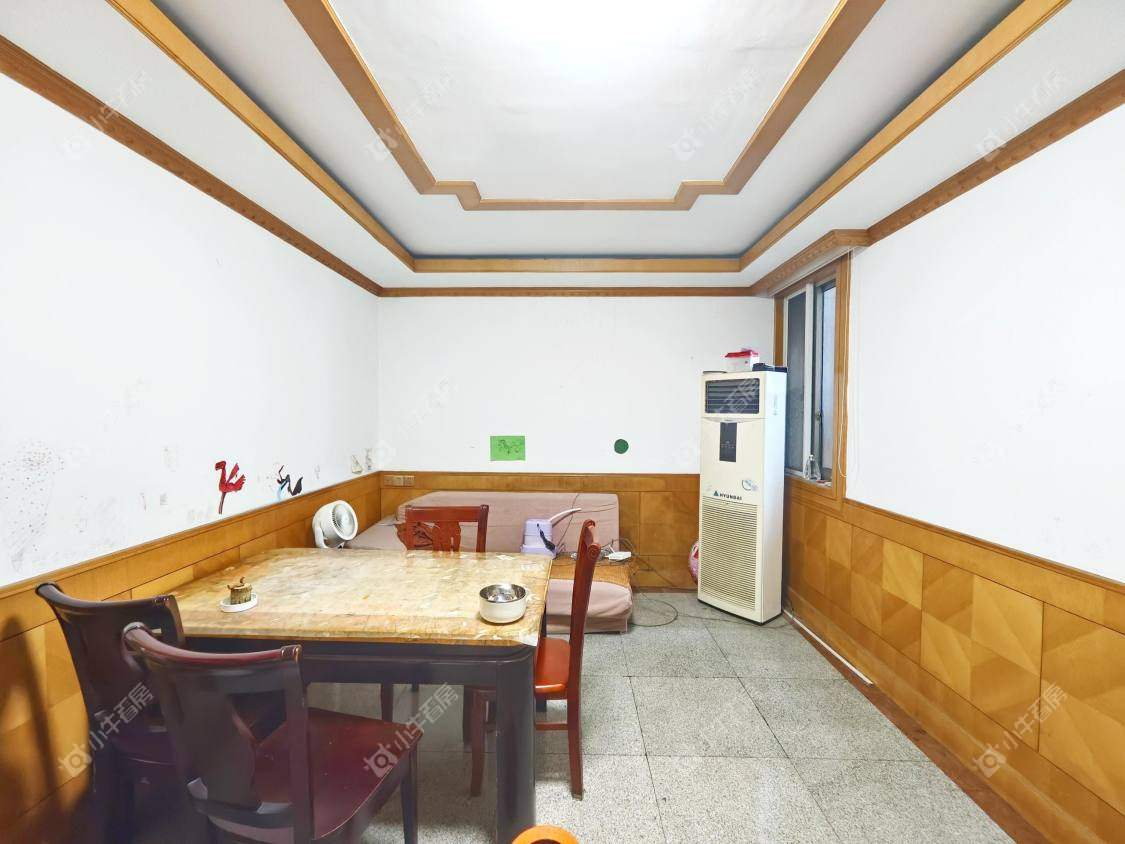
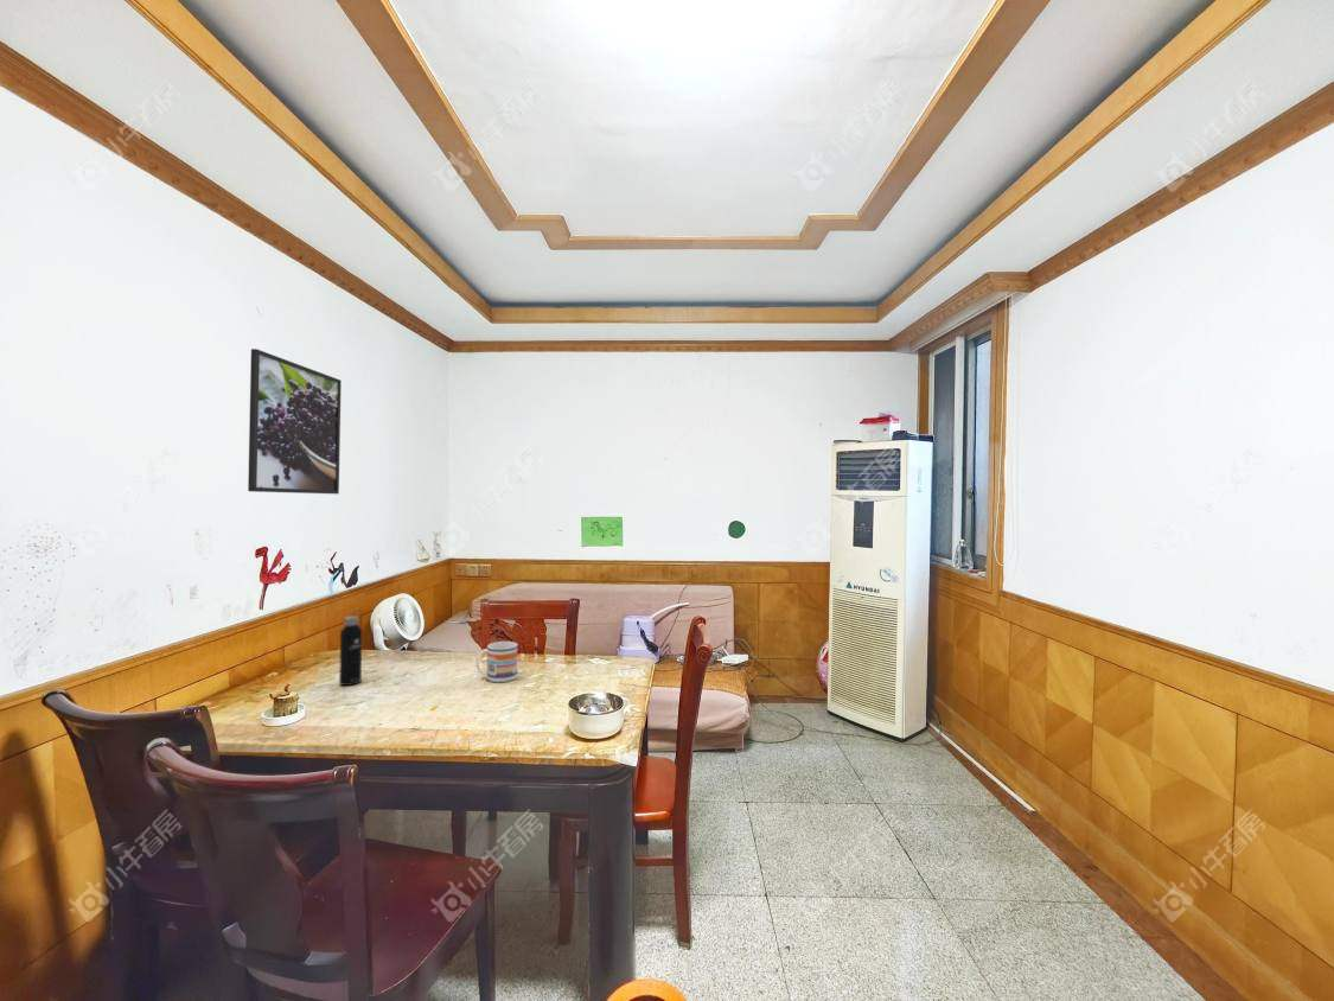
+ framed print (299, 429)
+ water bottle (351, 646)
+ mug (498, 661)
